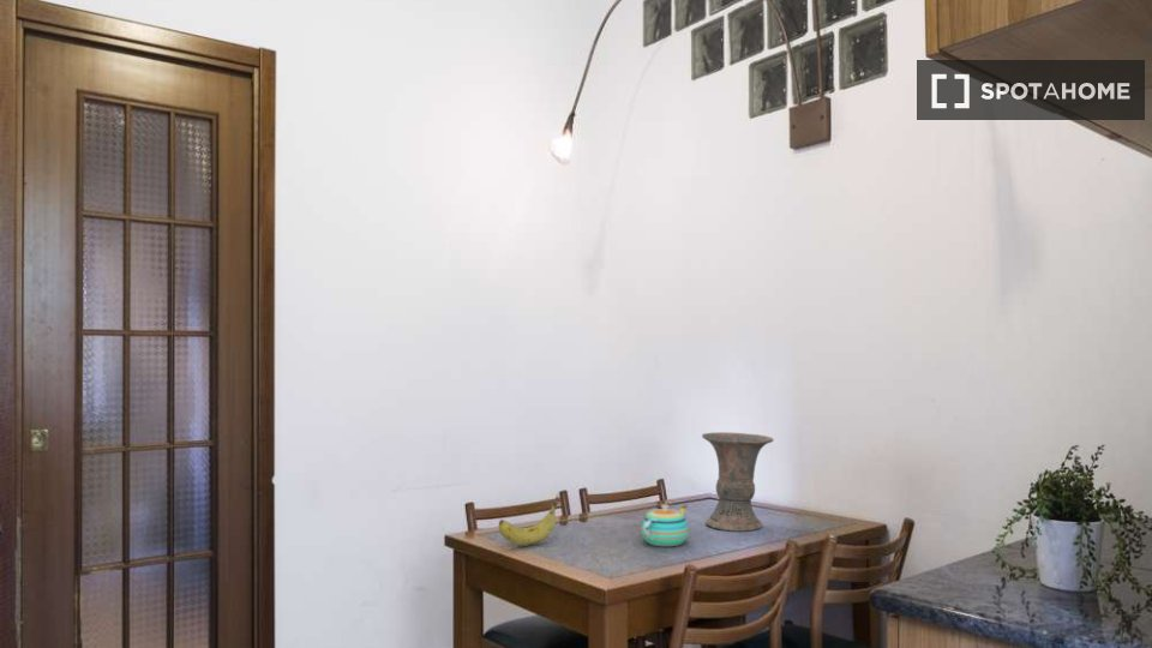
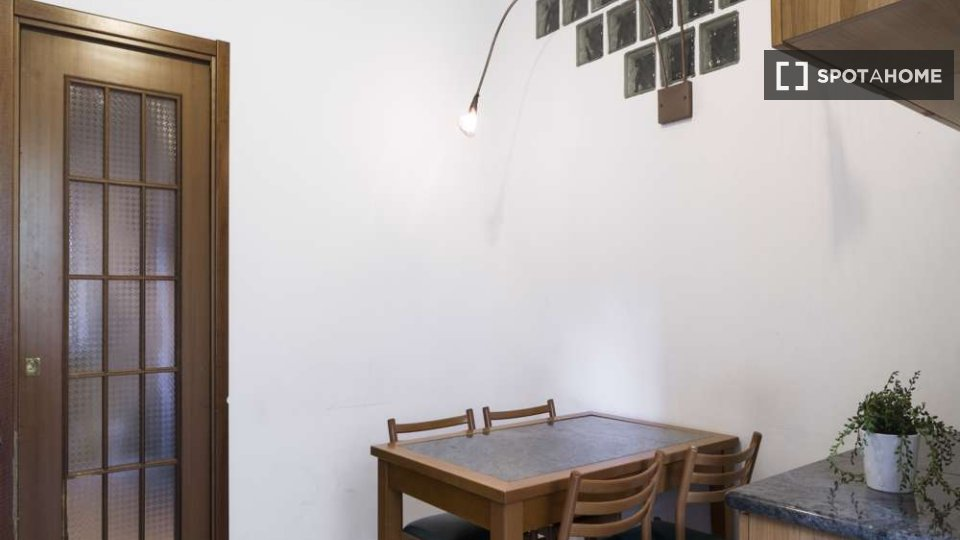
- vase (738, 480)
- fruit (529, 527)
- teapot (666, 523)
